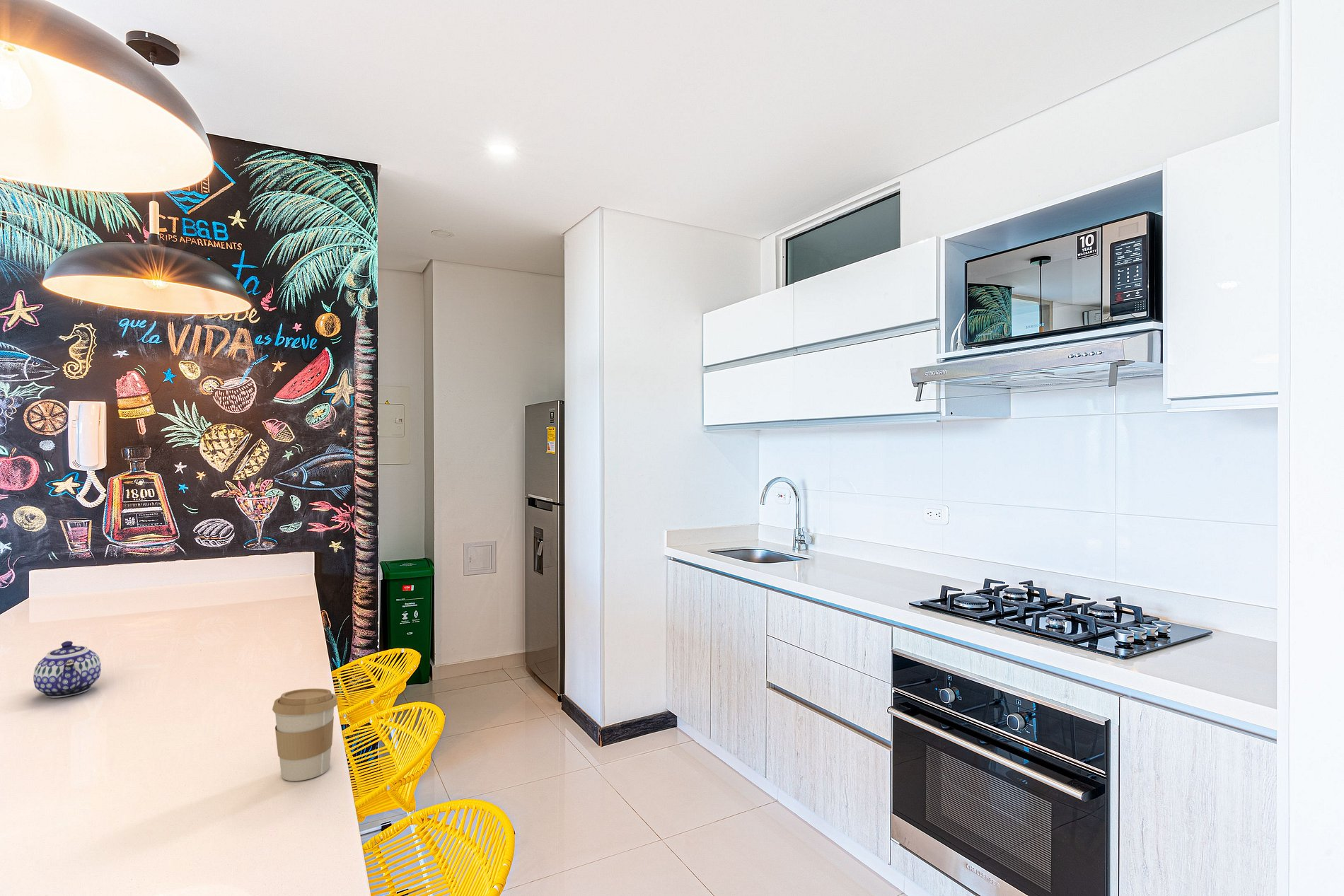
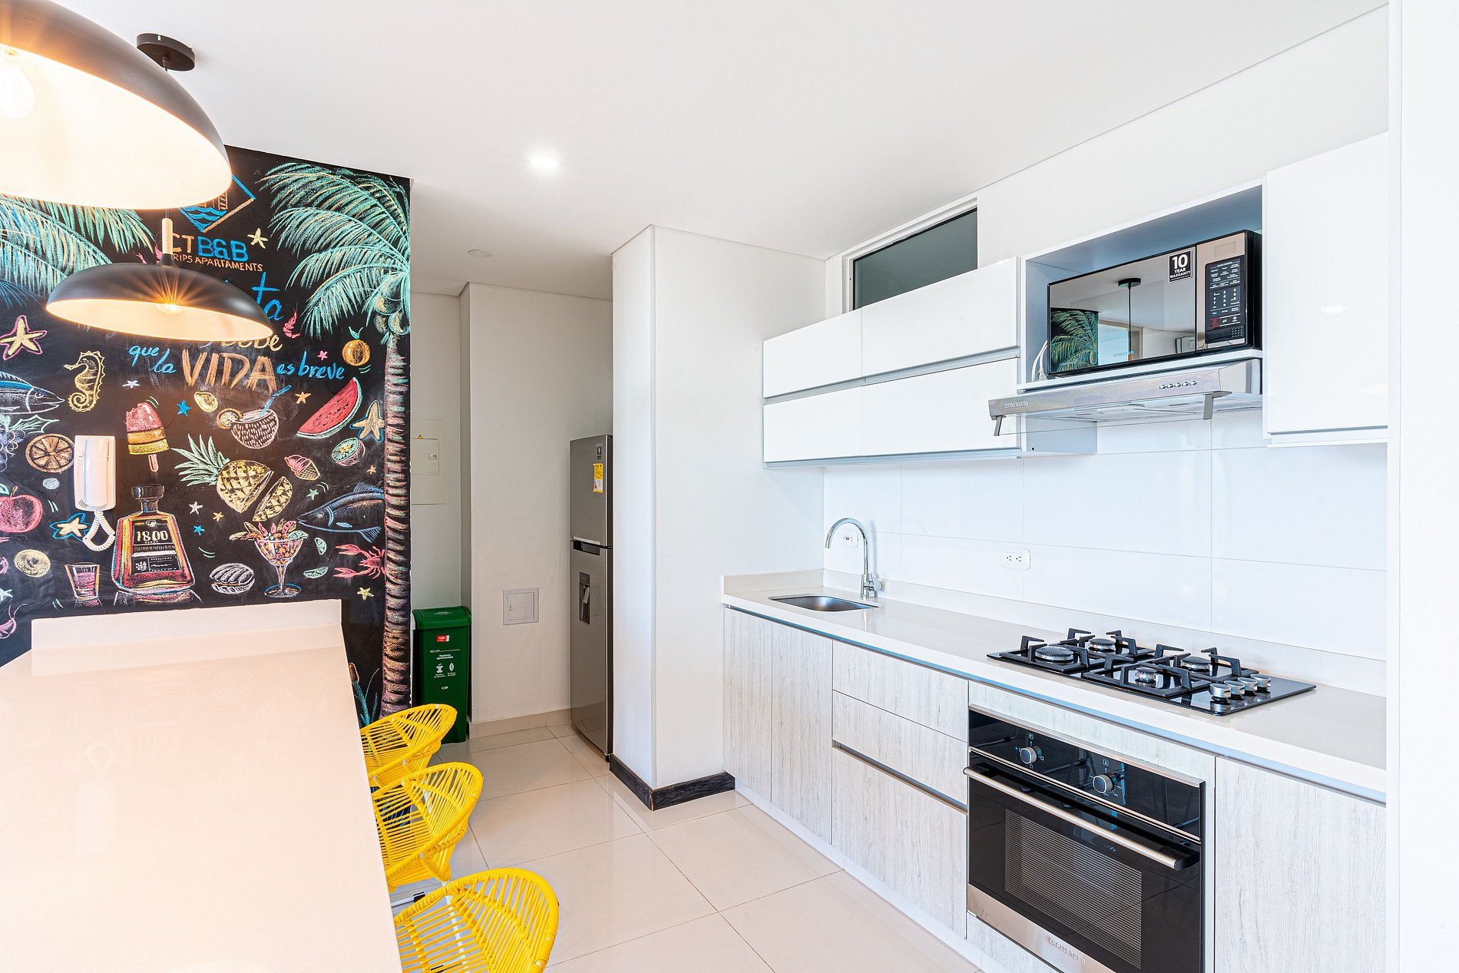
- coffee cup (306, 731)
- teapot (68, 666)
